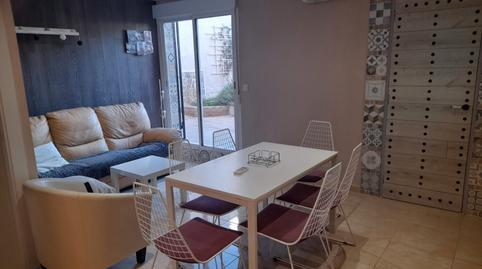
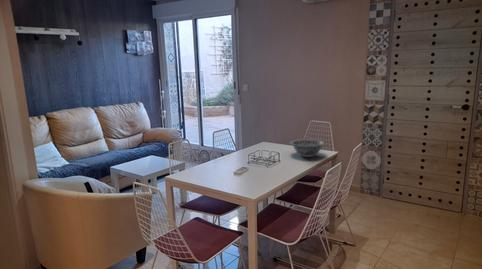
+ decorative bowl (307, 148)
